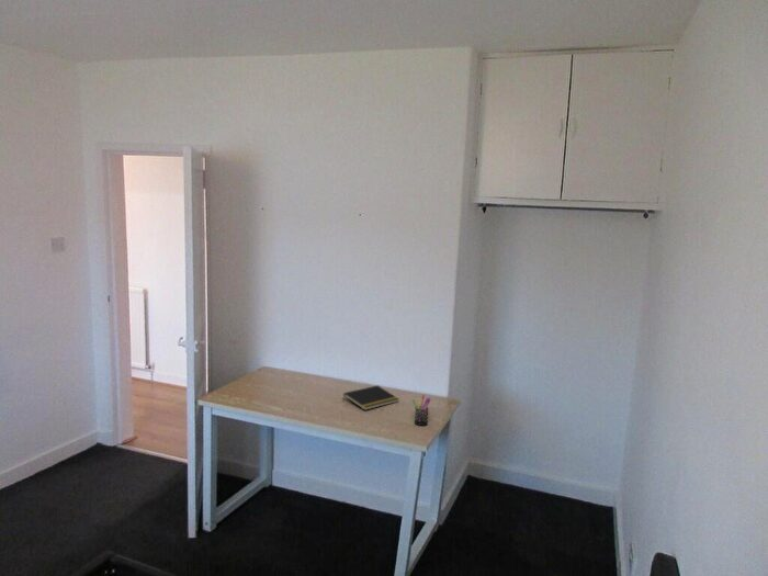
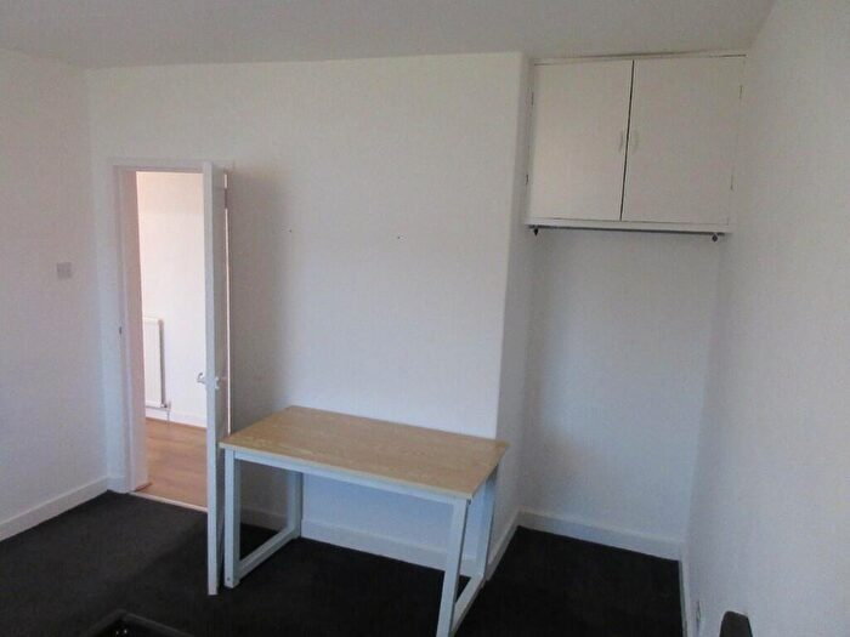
- pen holder (420, 409)
- notepad (371, 397)
